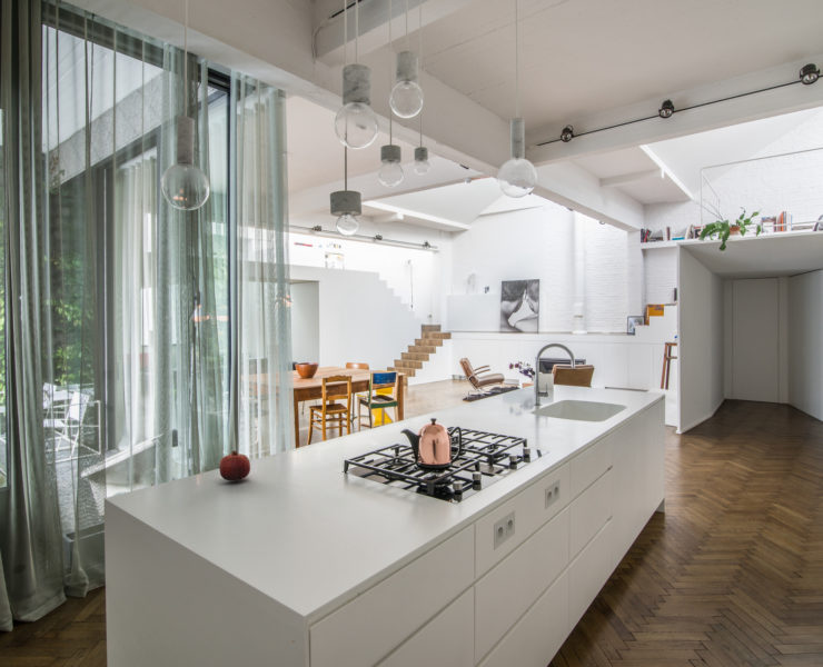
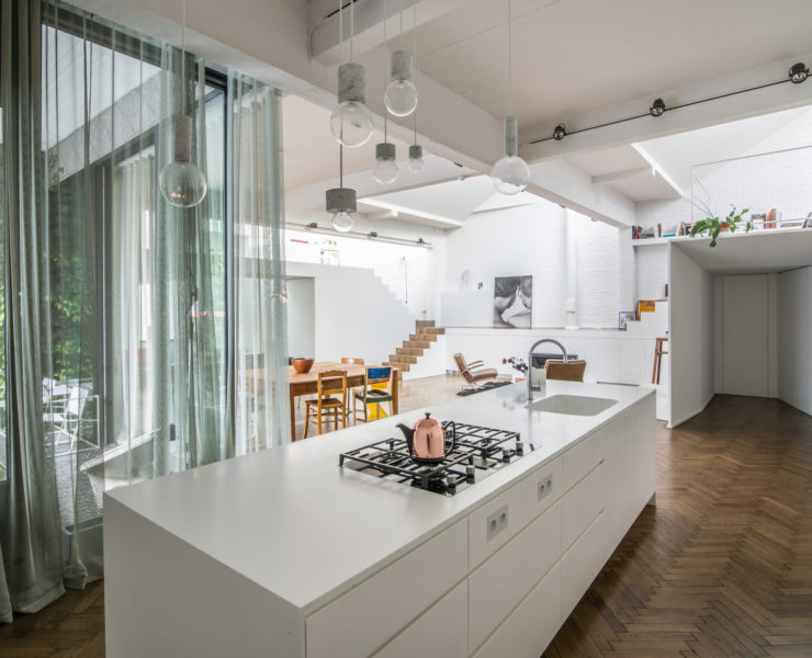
- fruit (235, 466)
